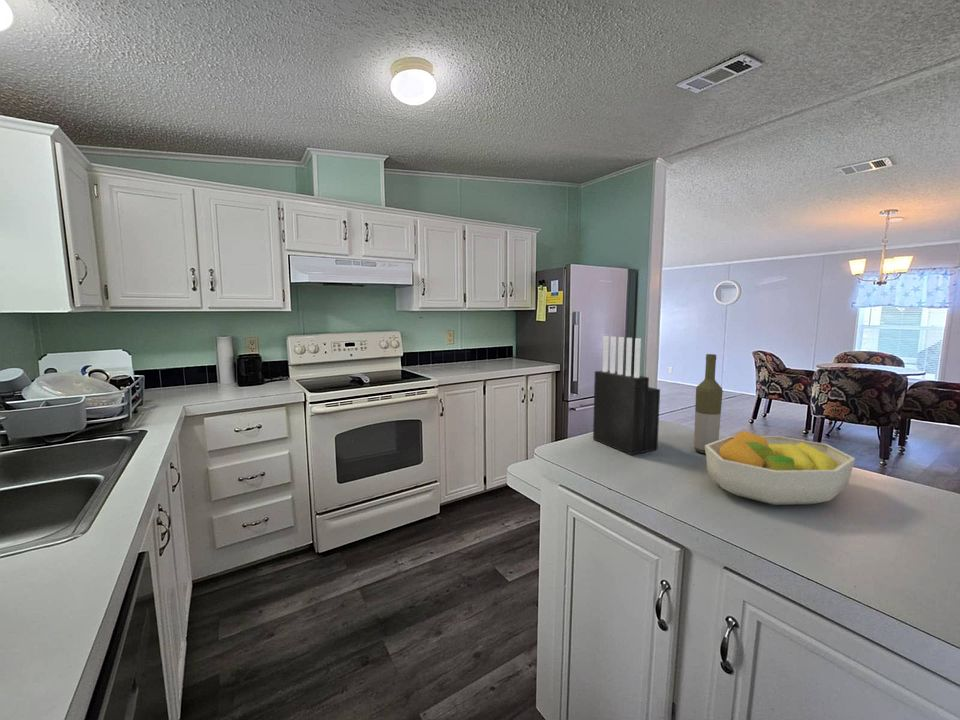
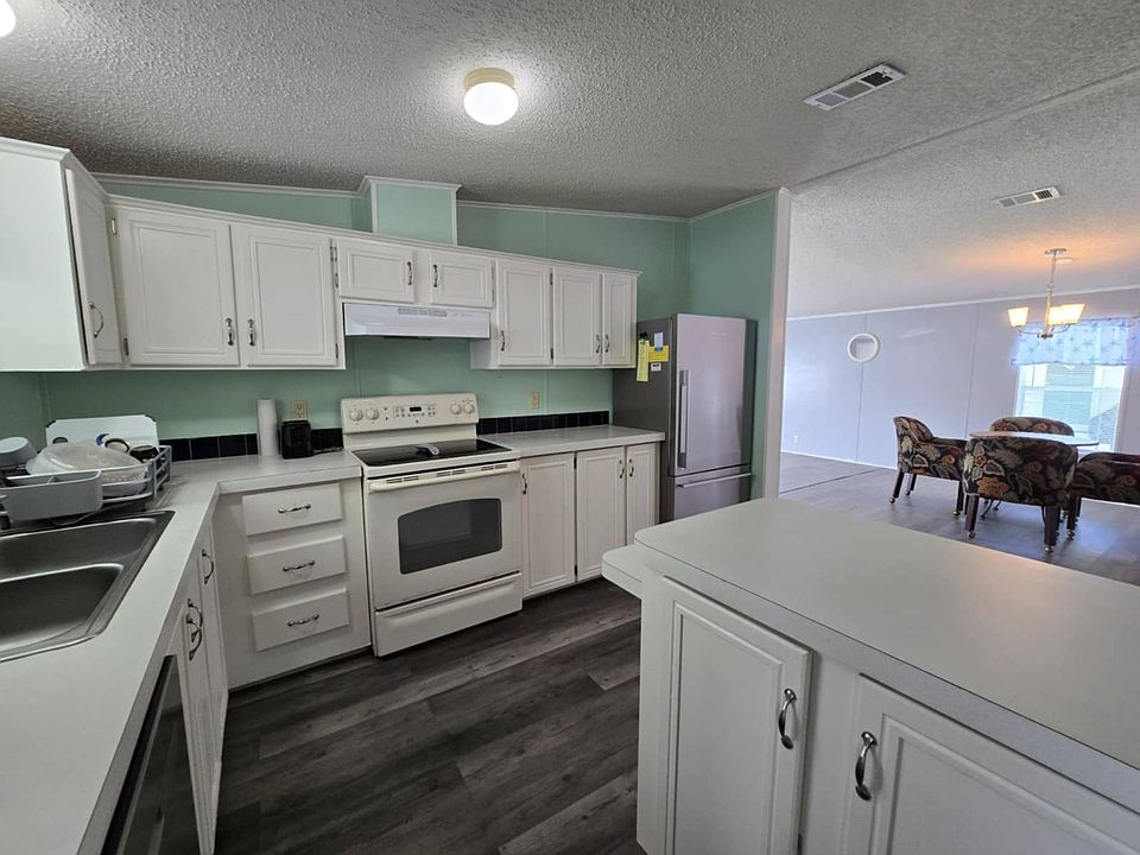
- knife block (628, 391)
- bottle (708, 403)
- fruit bowl (775, 461)
